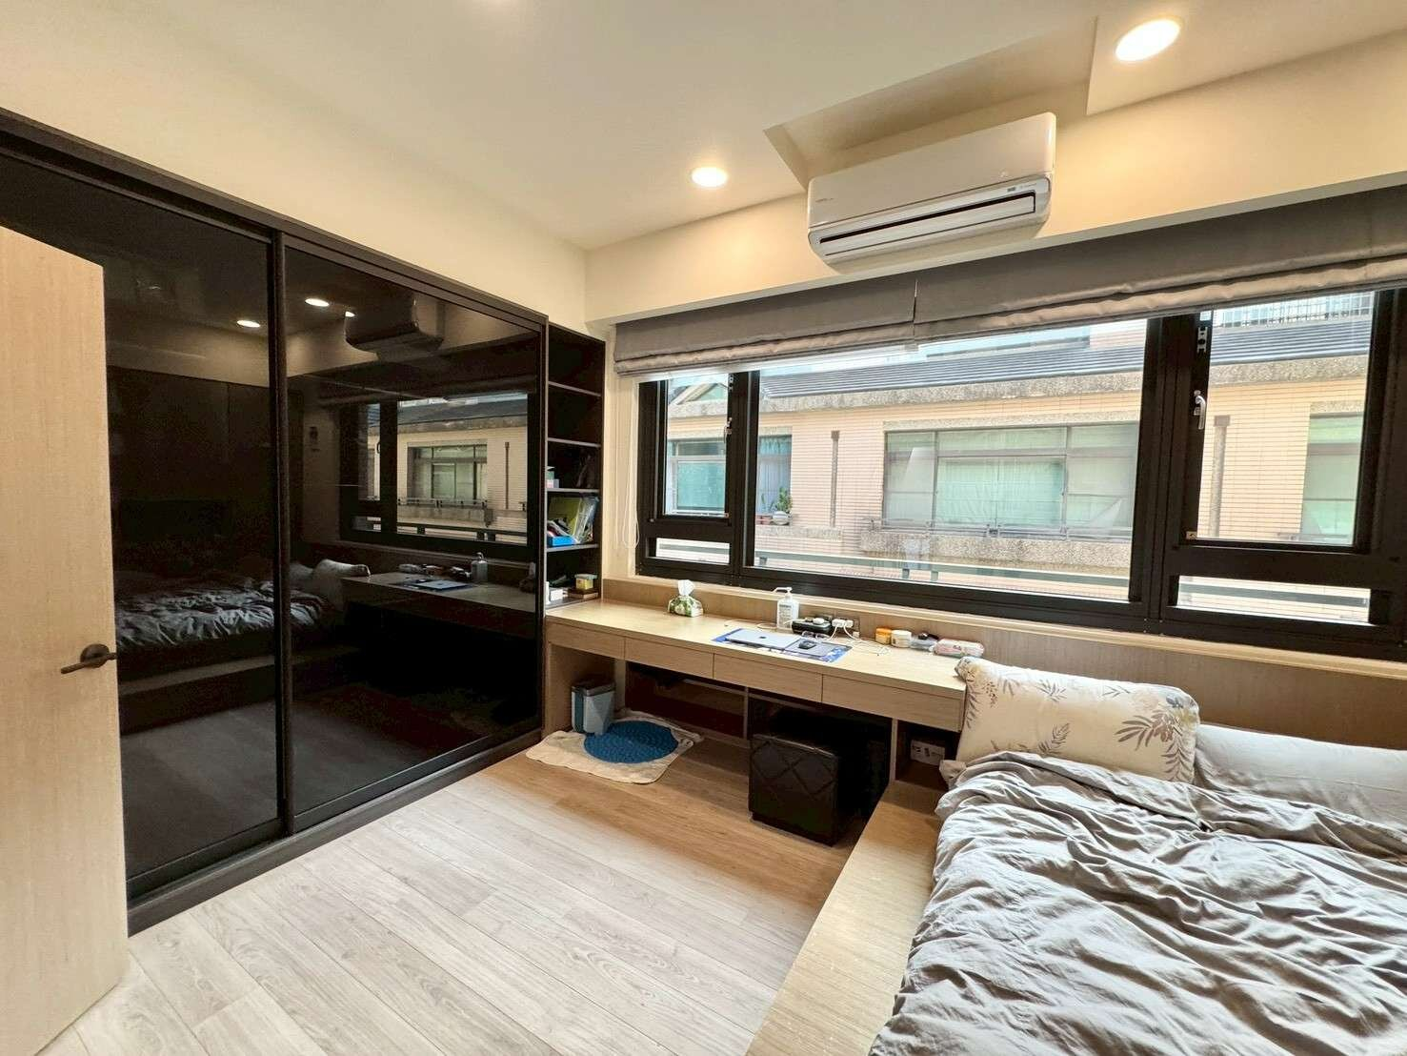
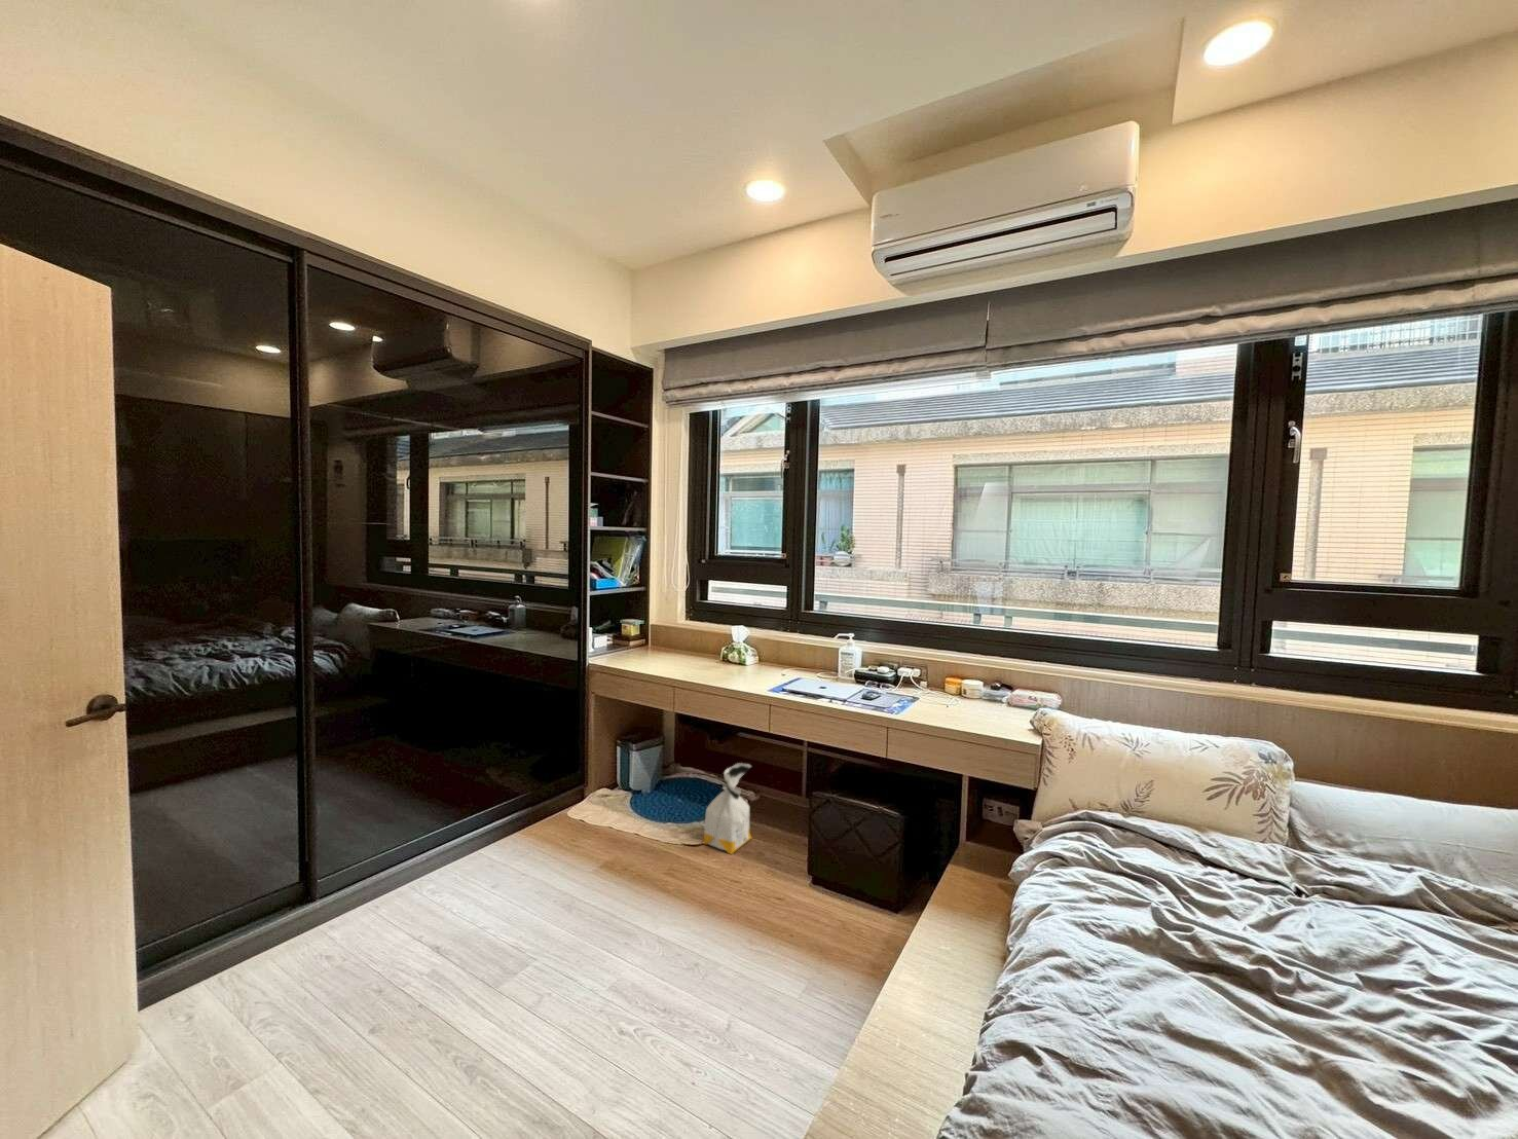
+ bag (730, 802)
